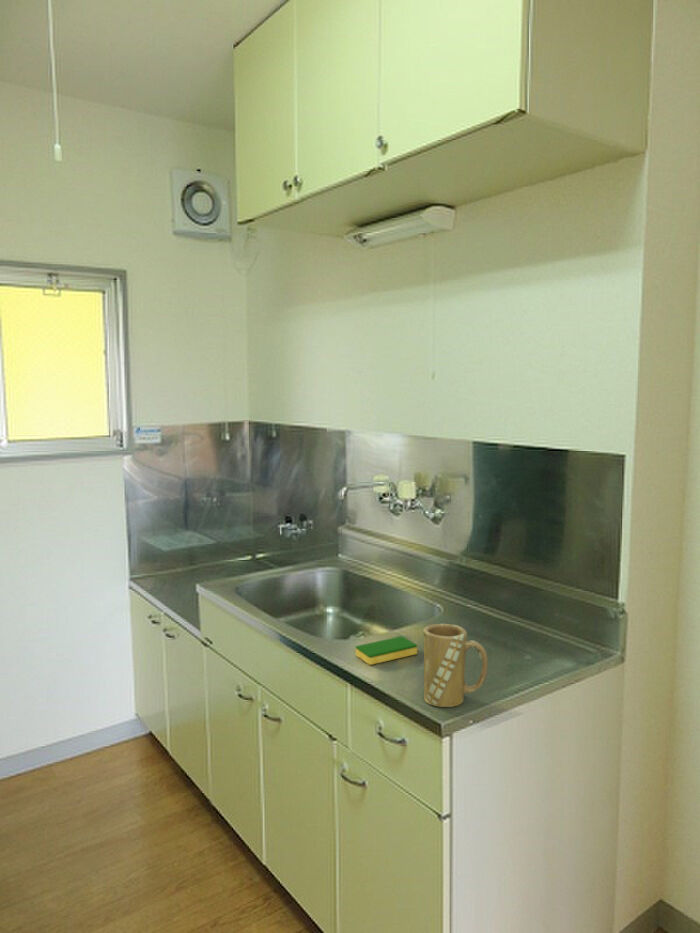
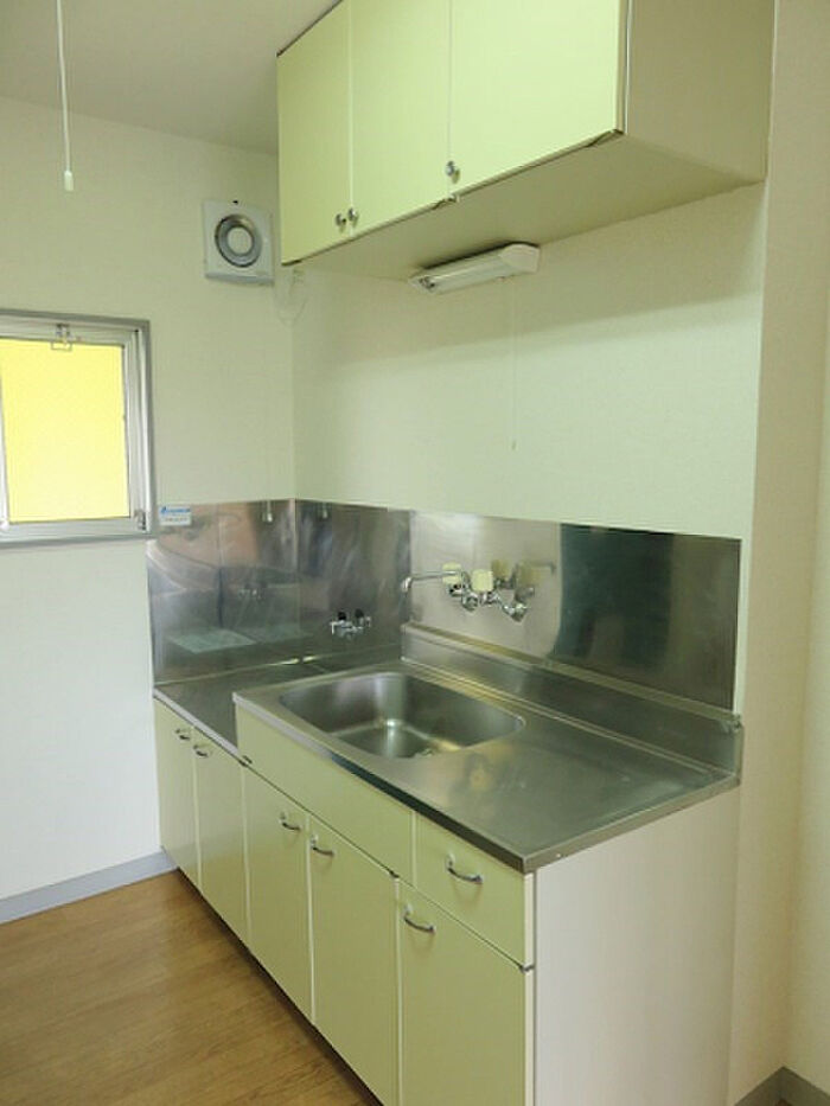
- mug (453, 662)
- dish sponge (386, 650)
